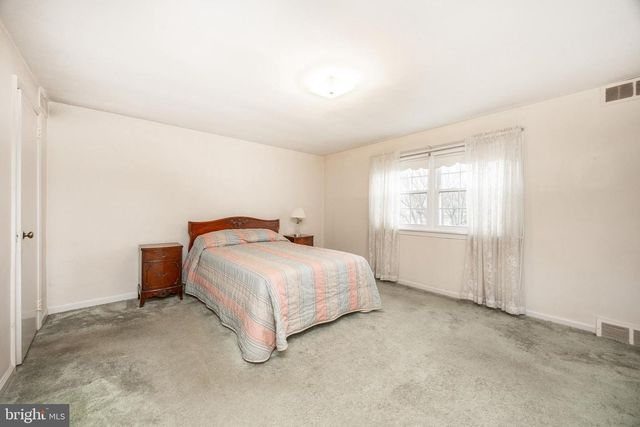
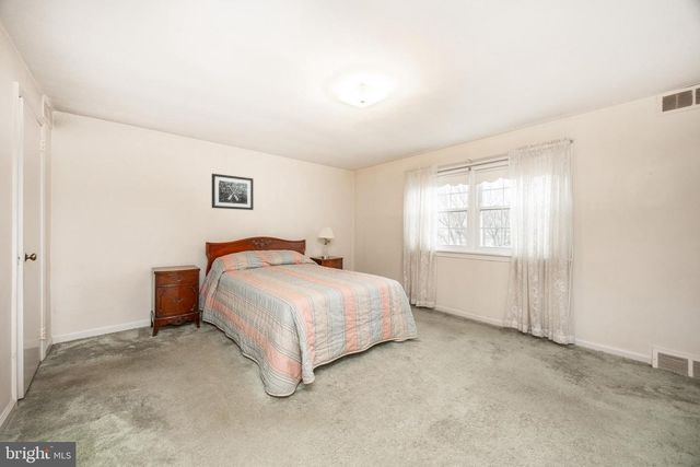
+ wall art (233, 192)
